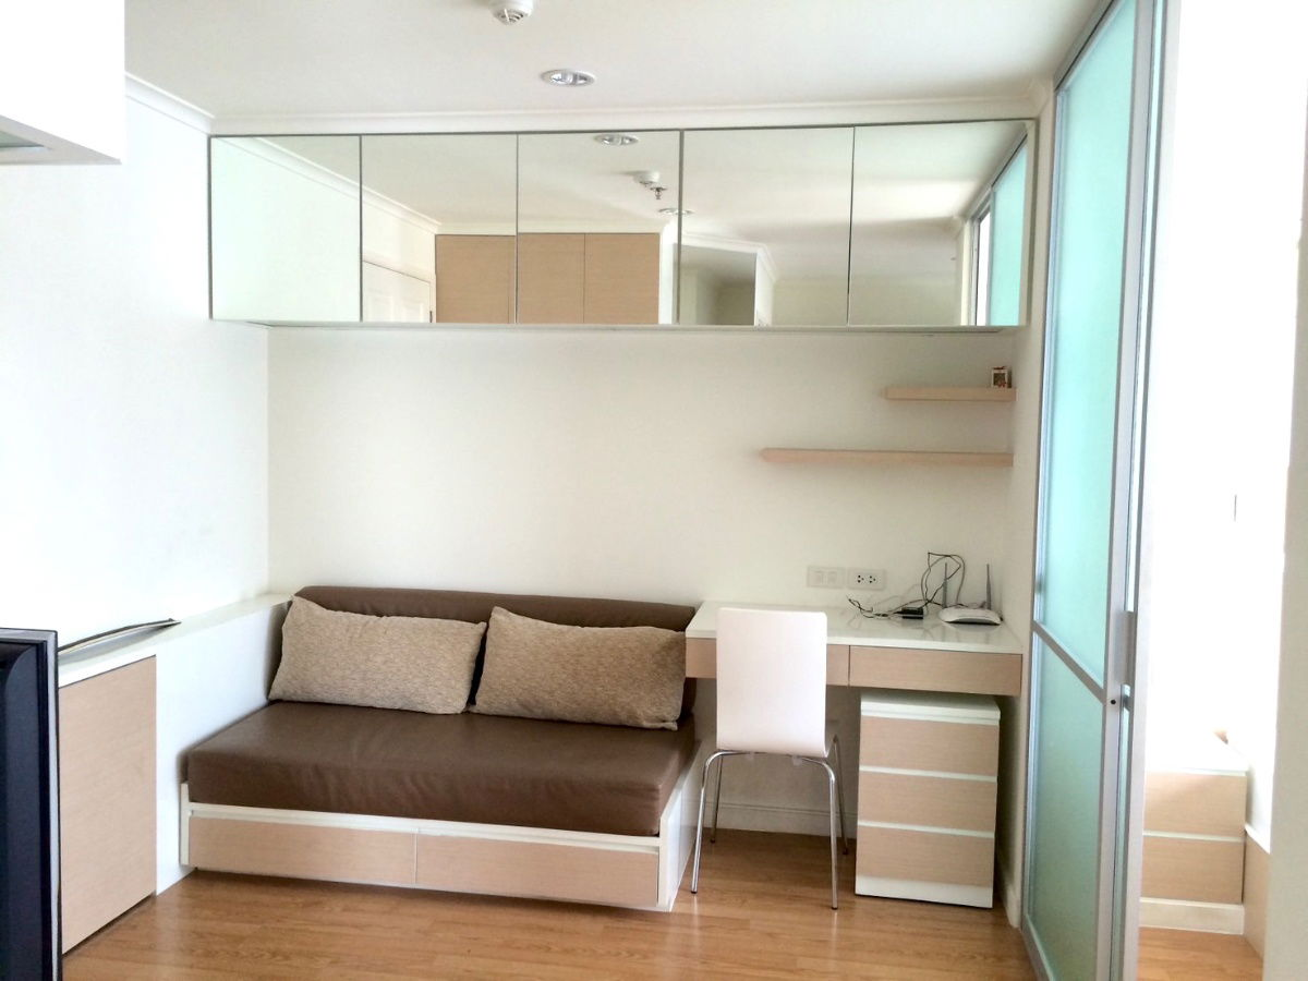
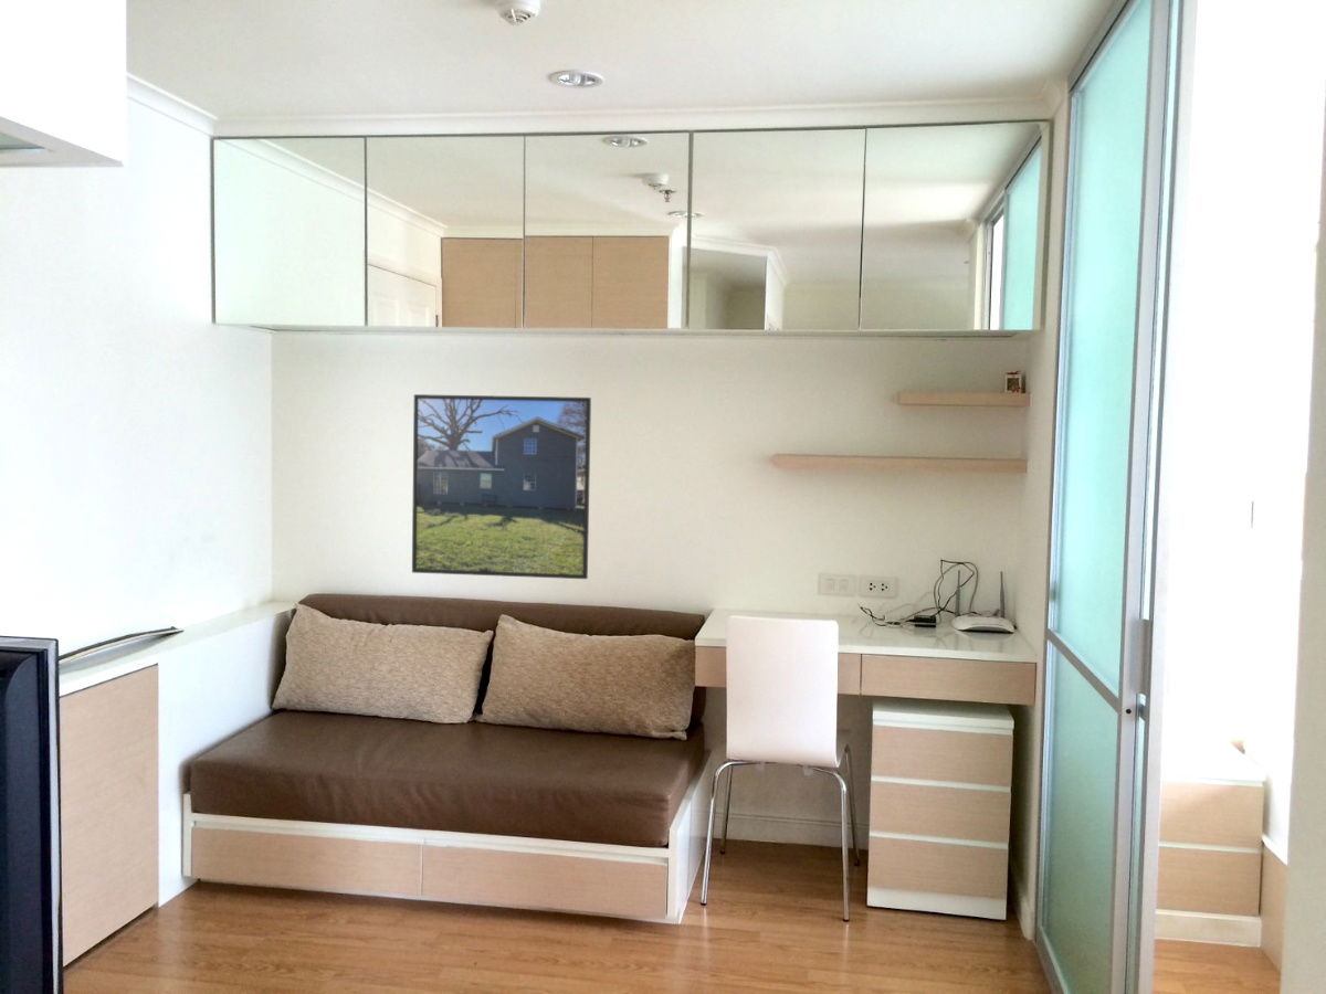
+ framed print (499, 486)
